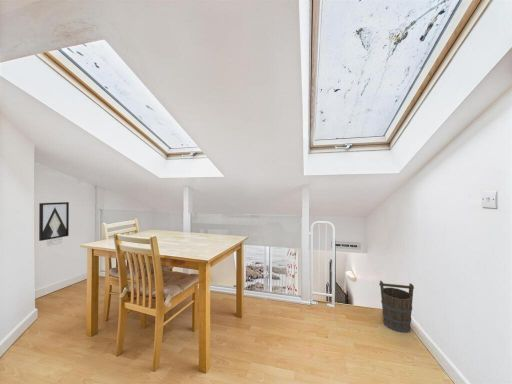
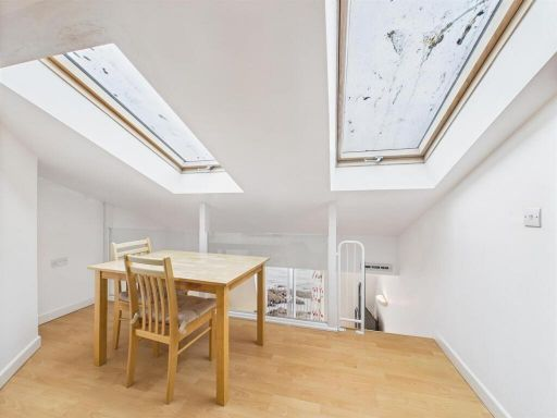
- bucket (396, 304)
- wall art (54, 220)
